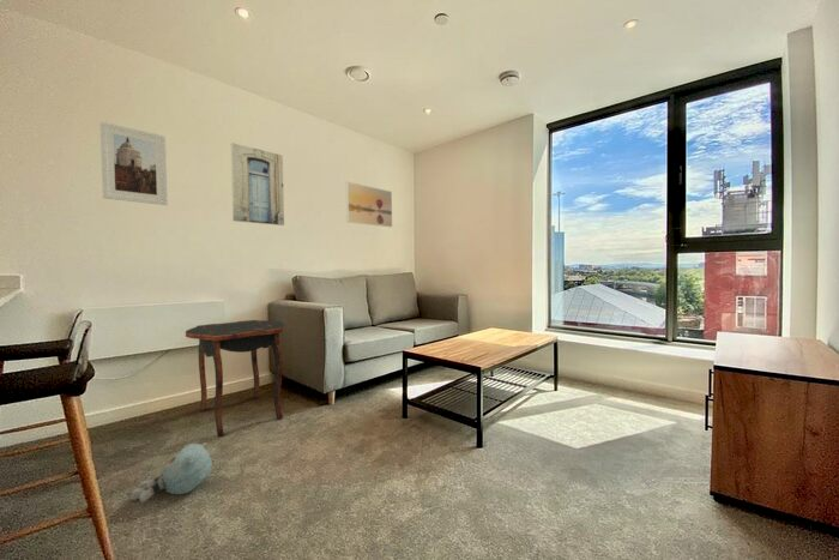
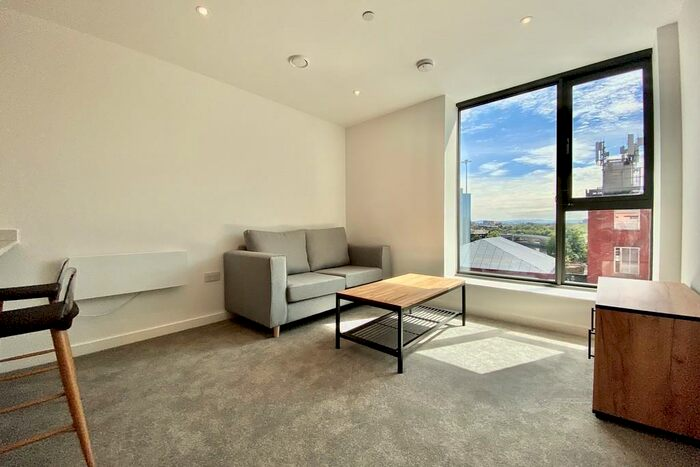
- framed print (370, 205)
- side table (252, 366)
- wall art (258, 186)
- plush toy (173, 469)
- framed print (135, 165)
